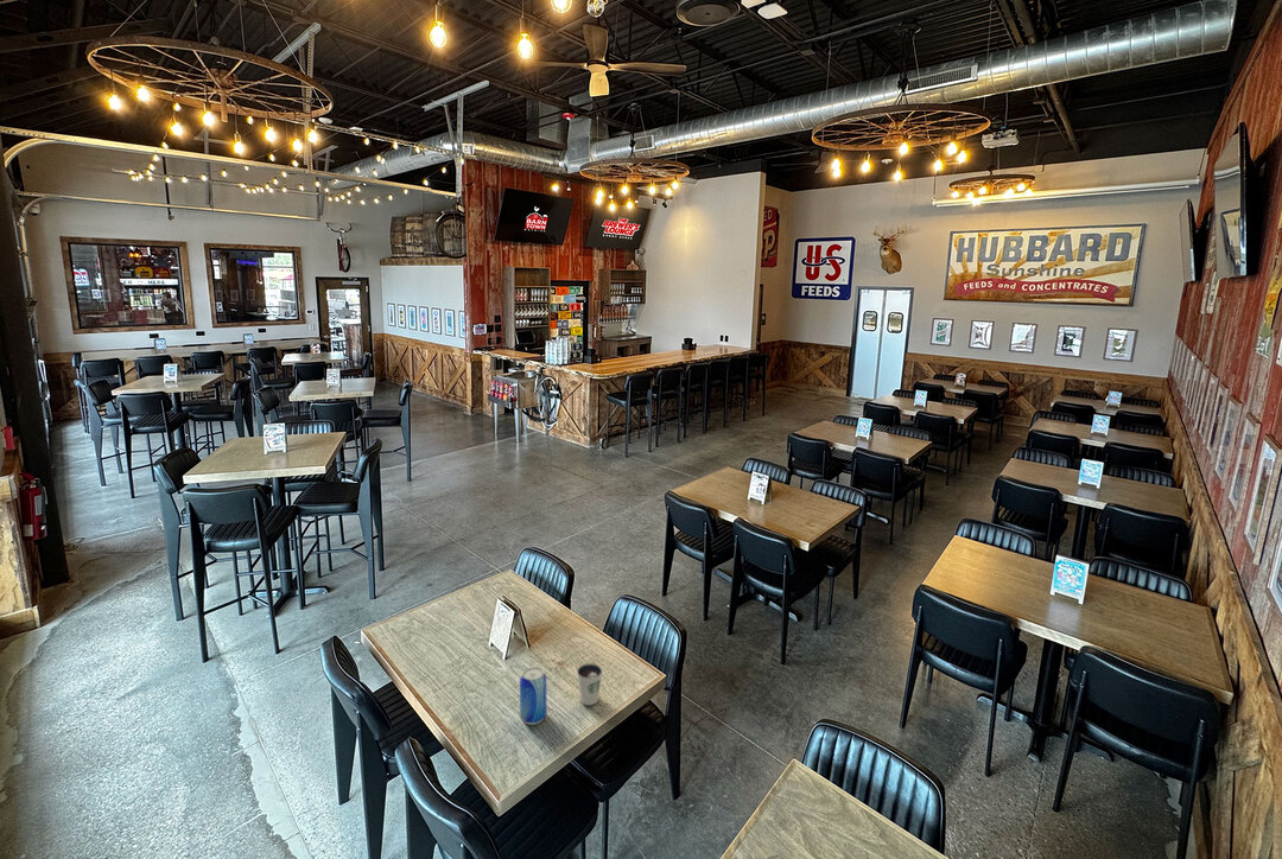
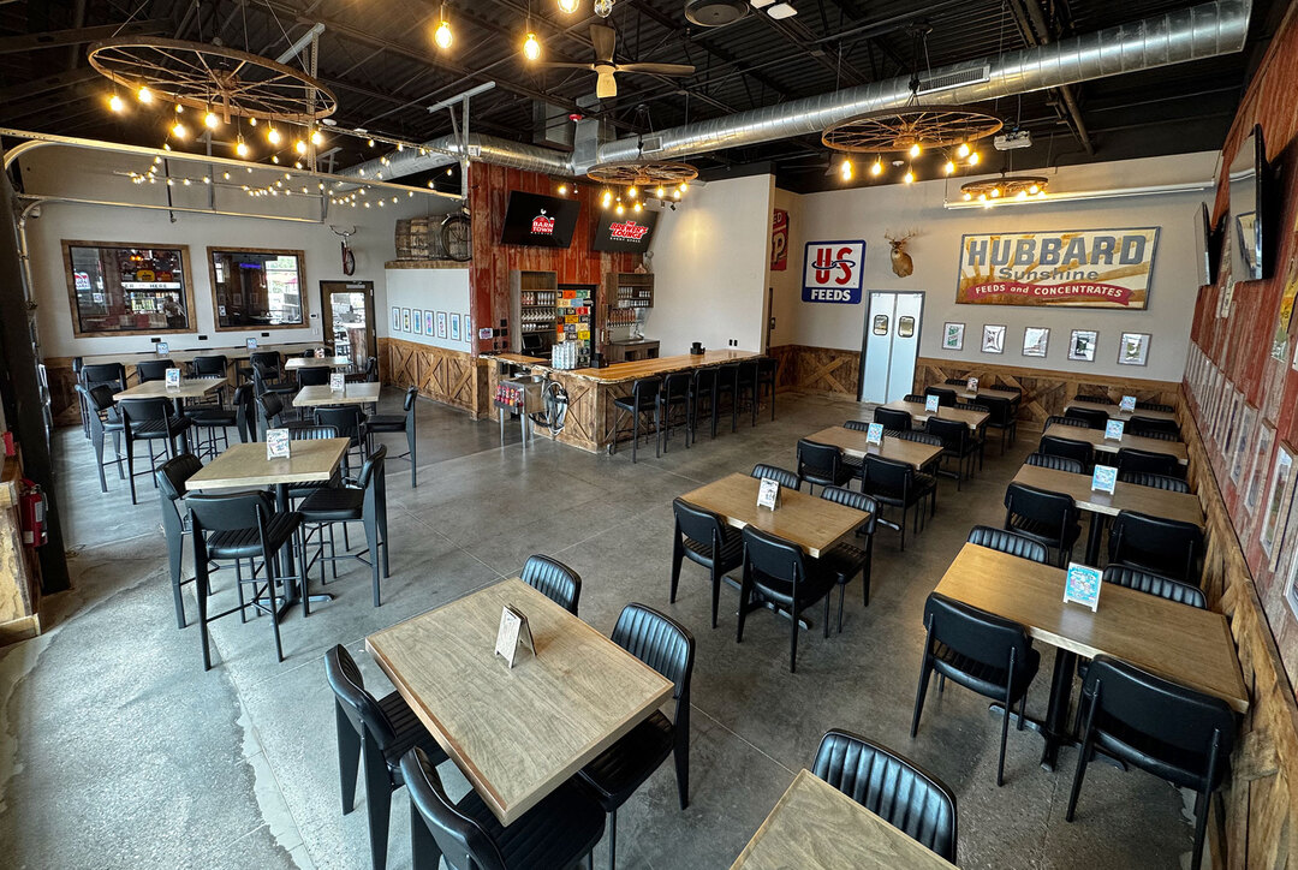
- beer can (533, 695)
- dixie cup (589, 685)
